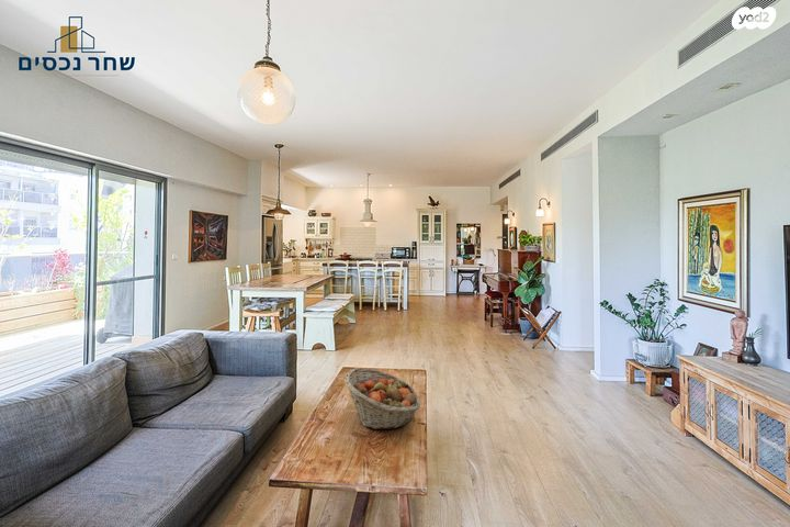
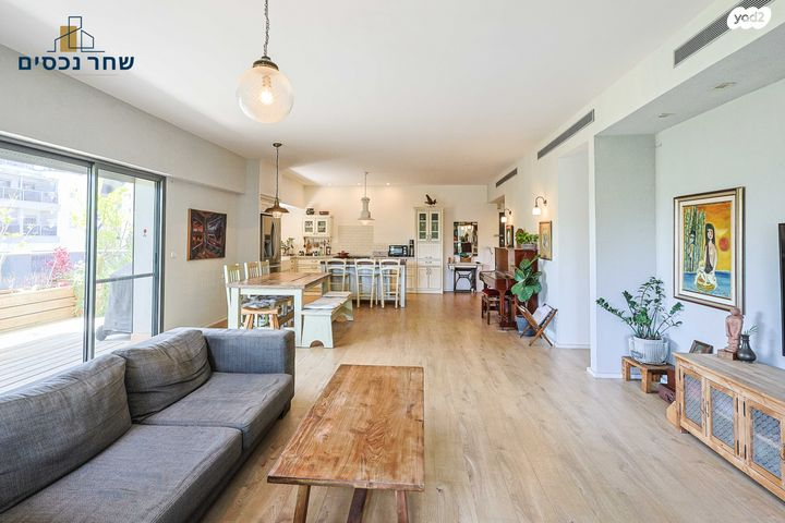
- fruit basket (382, 394)
